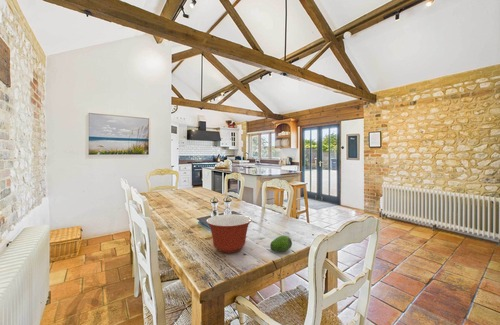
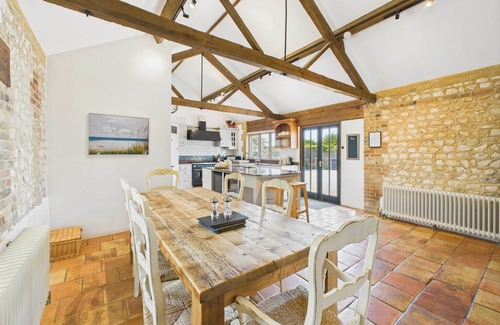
- fruit (281, 243)
- mixing bowl (229, 233)
